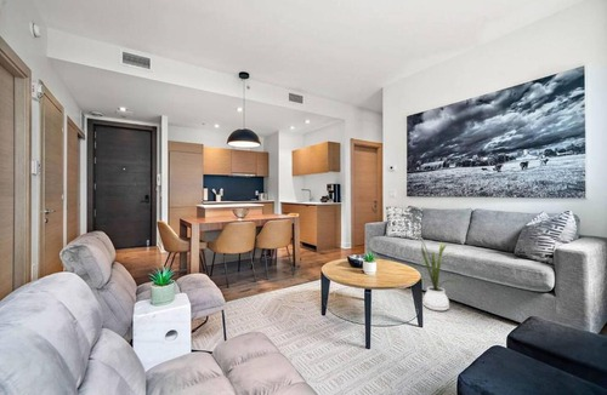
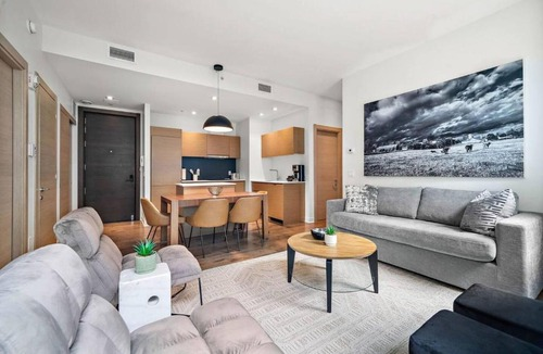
- house plant (432, 270)
